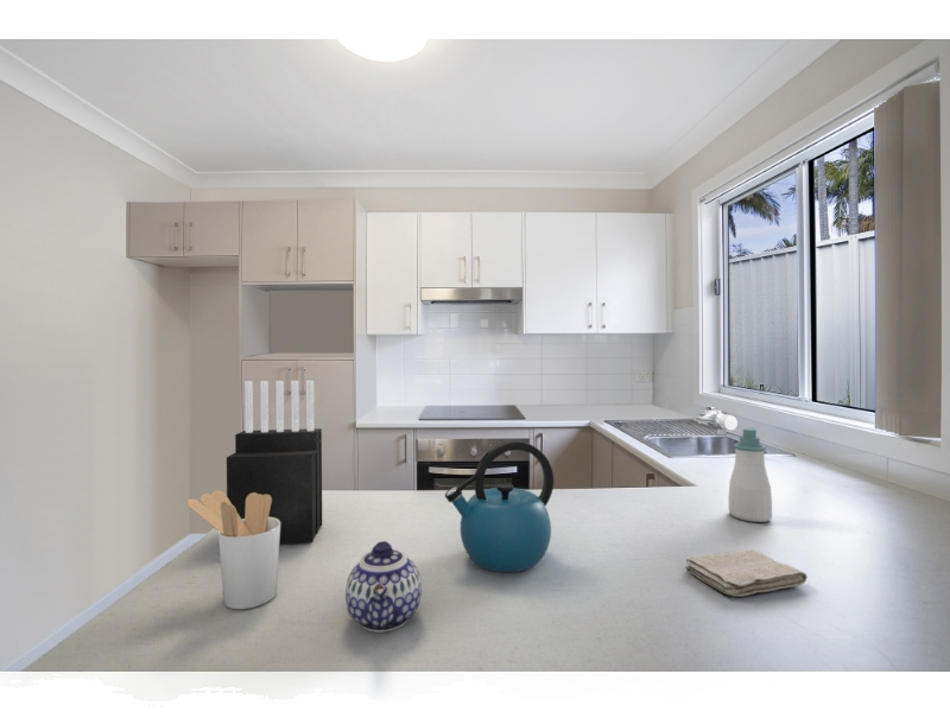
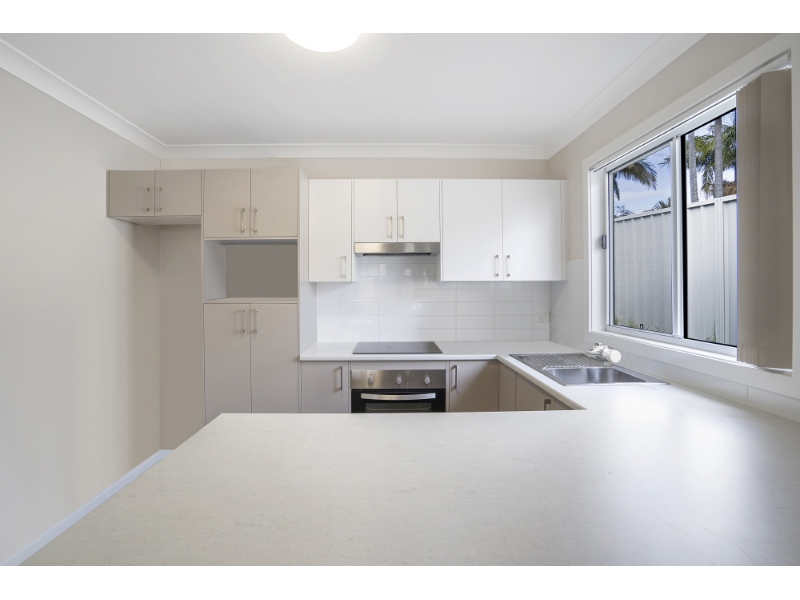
- knife block (274, 459)
- washcloth (742, 570)
- teapot (384, 580)
- kettle (500, 501)
- utensil holder (236, 543)
- soap bottle (749, 472)
